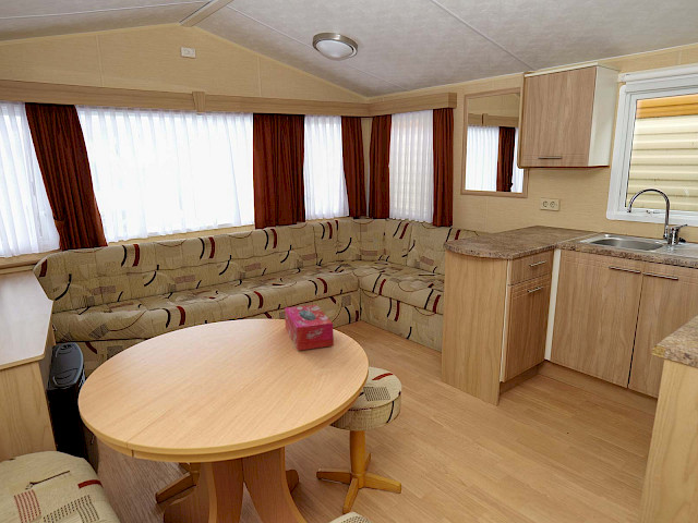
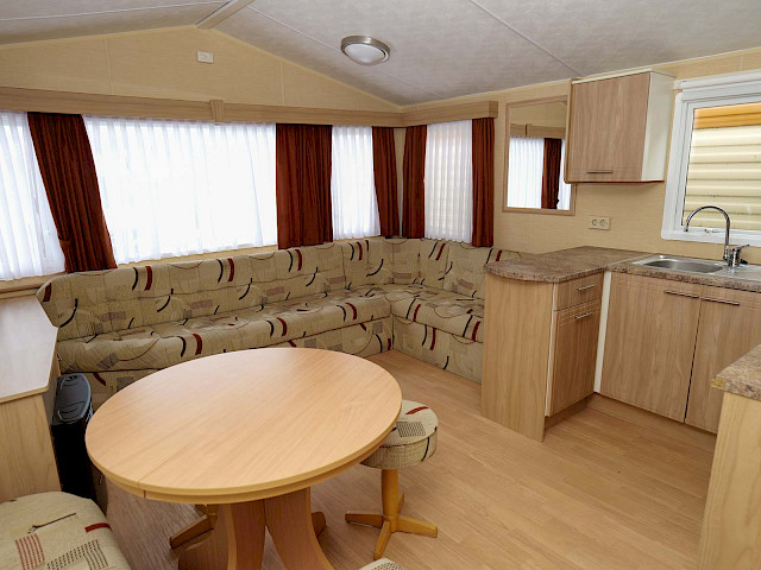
- tissue box (308, 325)
